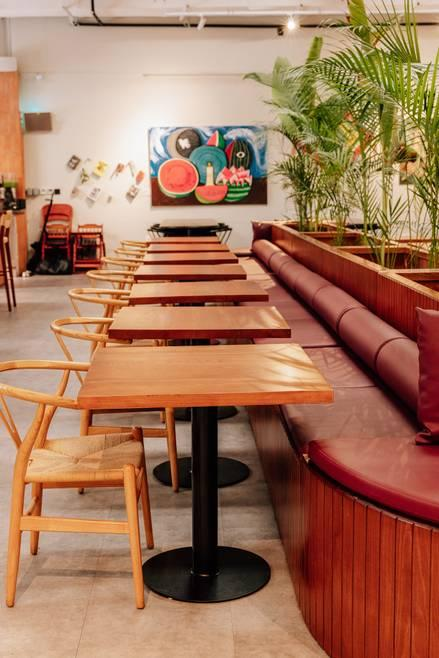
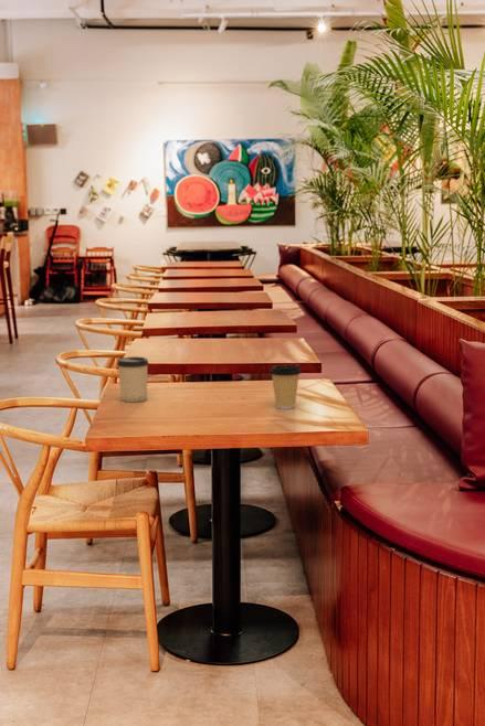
+ coffee cup (285, 386)
+ cup (133, 378)
